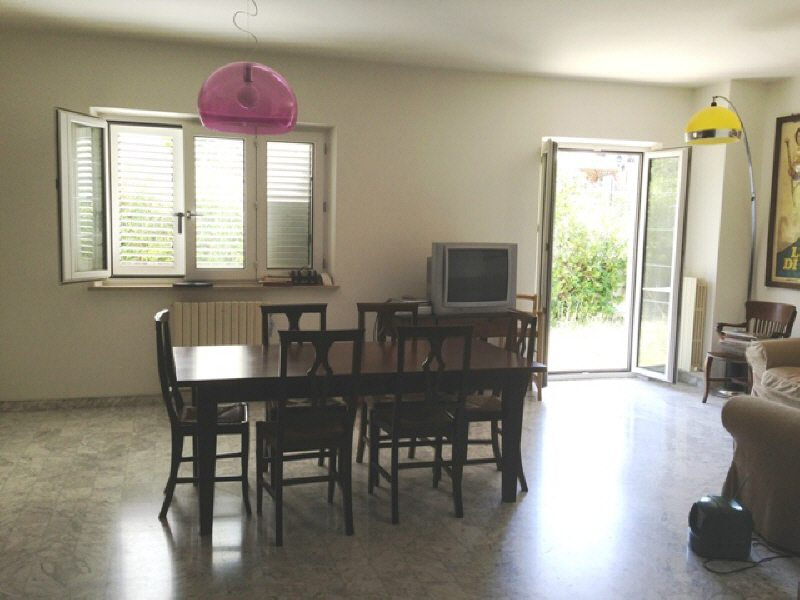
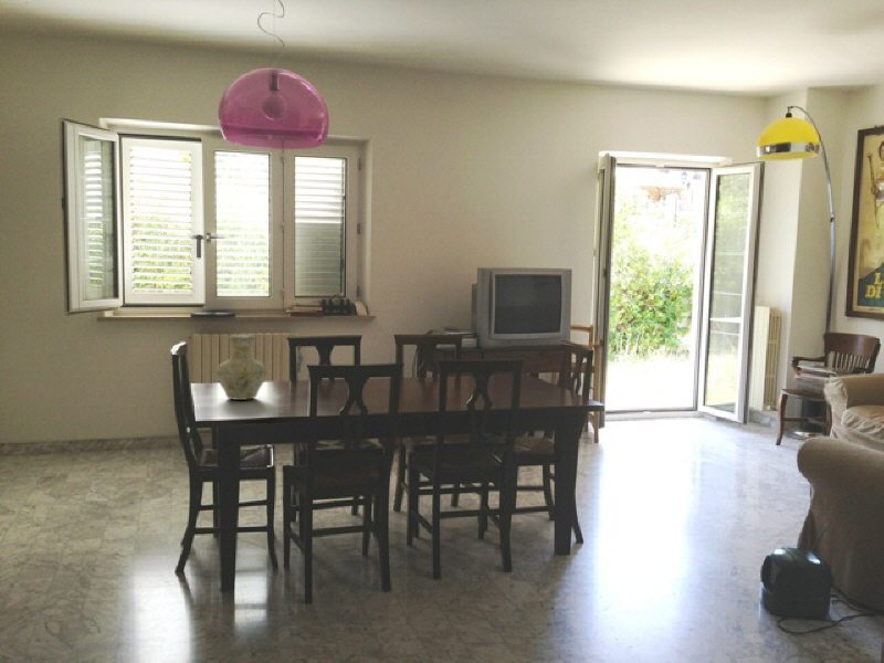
+ vase (241, 367)
